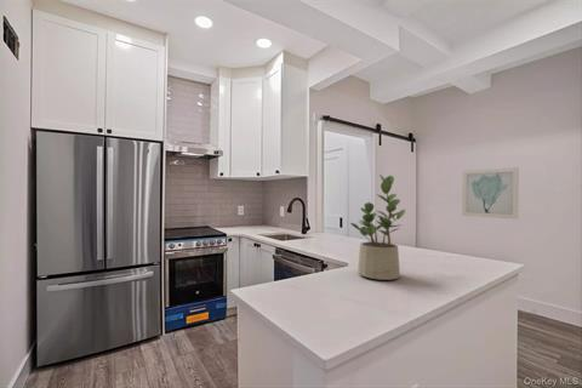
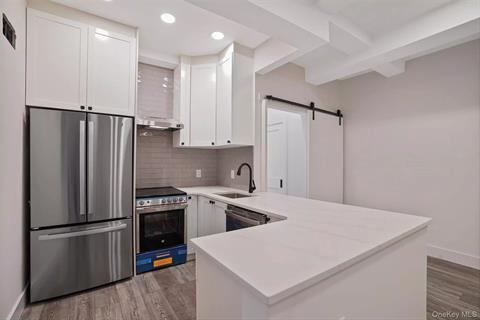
- potted plant (372, 224)
- wall art (487, 193)
